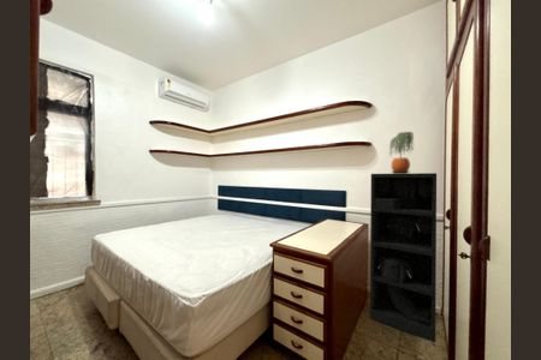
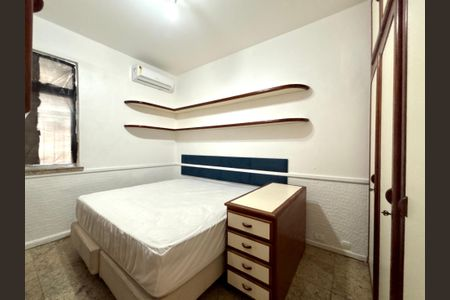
- shelving unit (402, 245)
- potted plant (400, 152)
